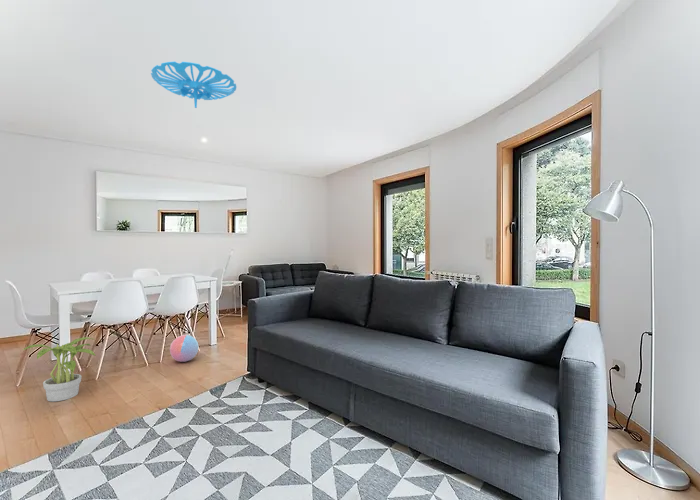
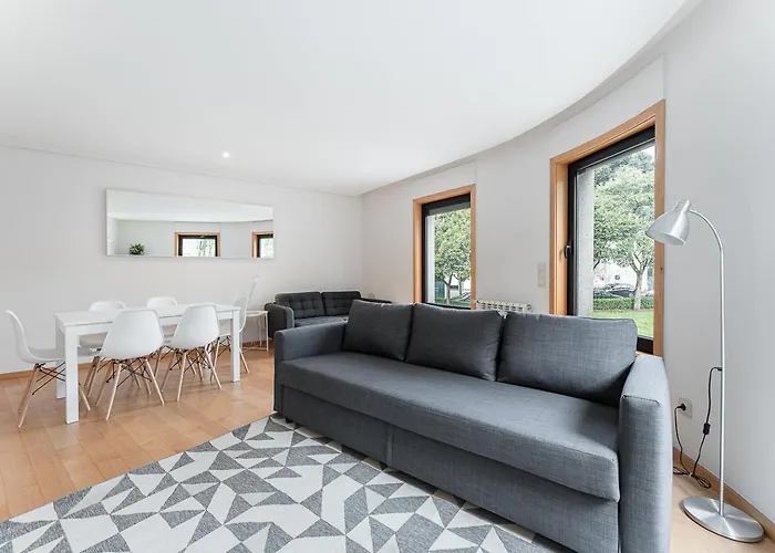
- ball (184, 348)
- potted plant (63, 368)
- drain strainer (195, 94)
